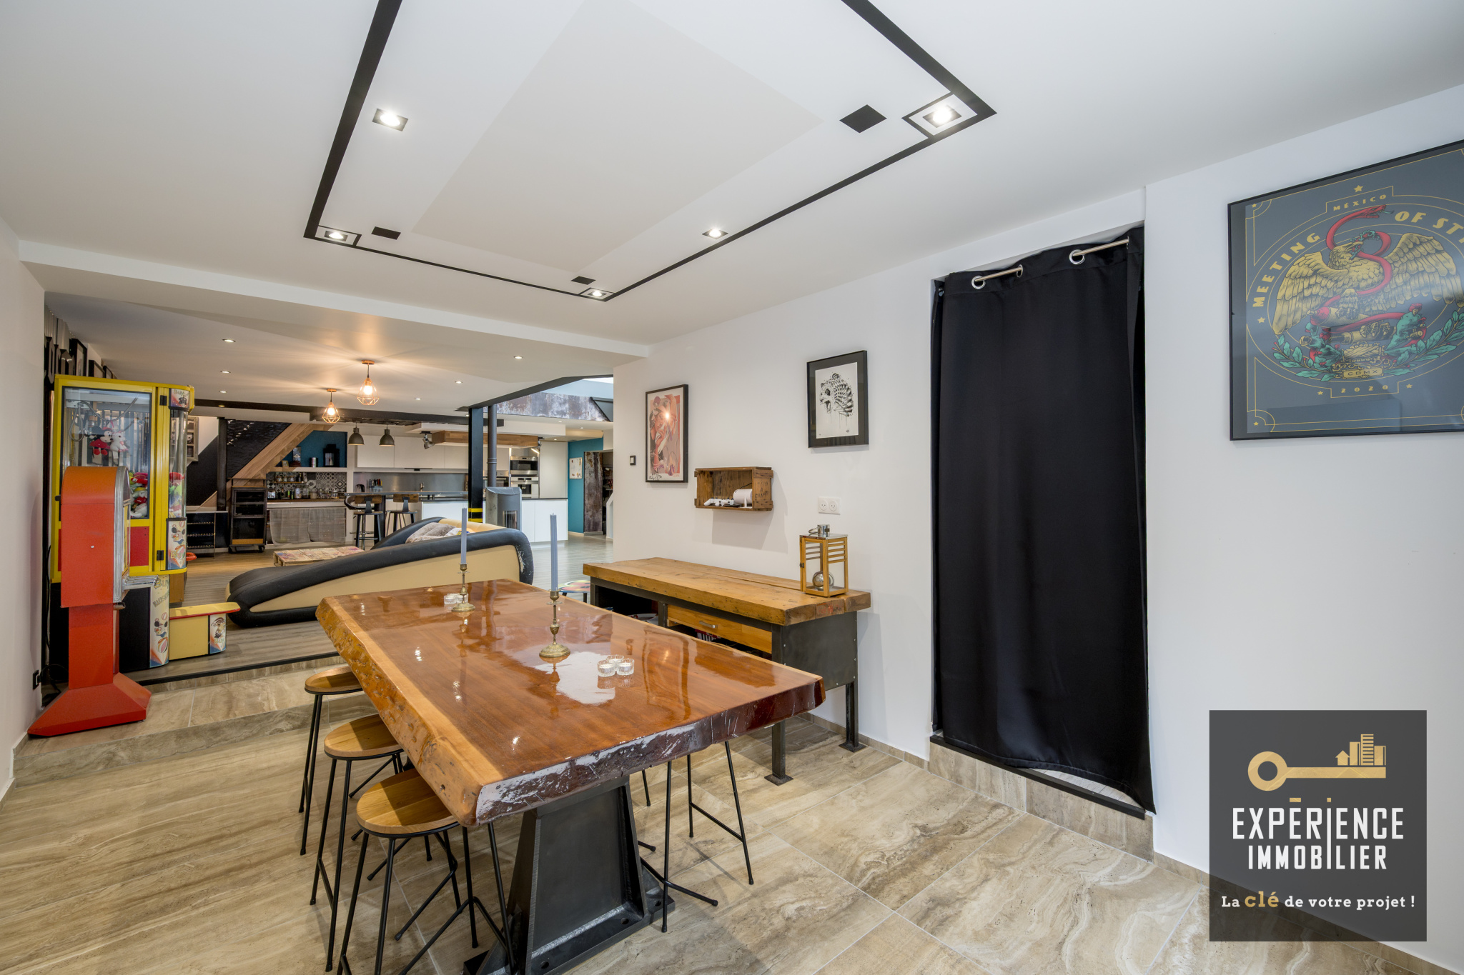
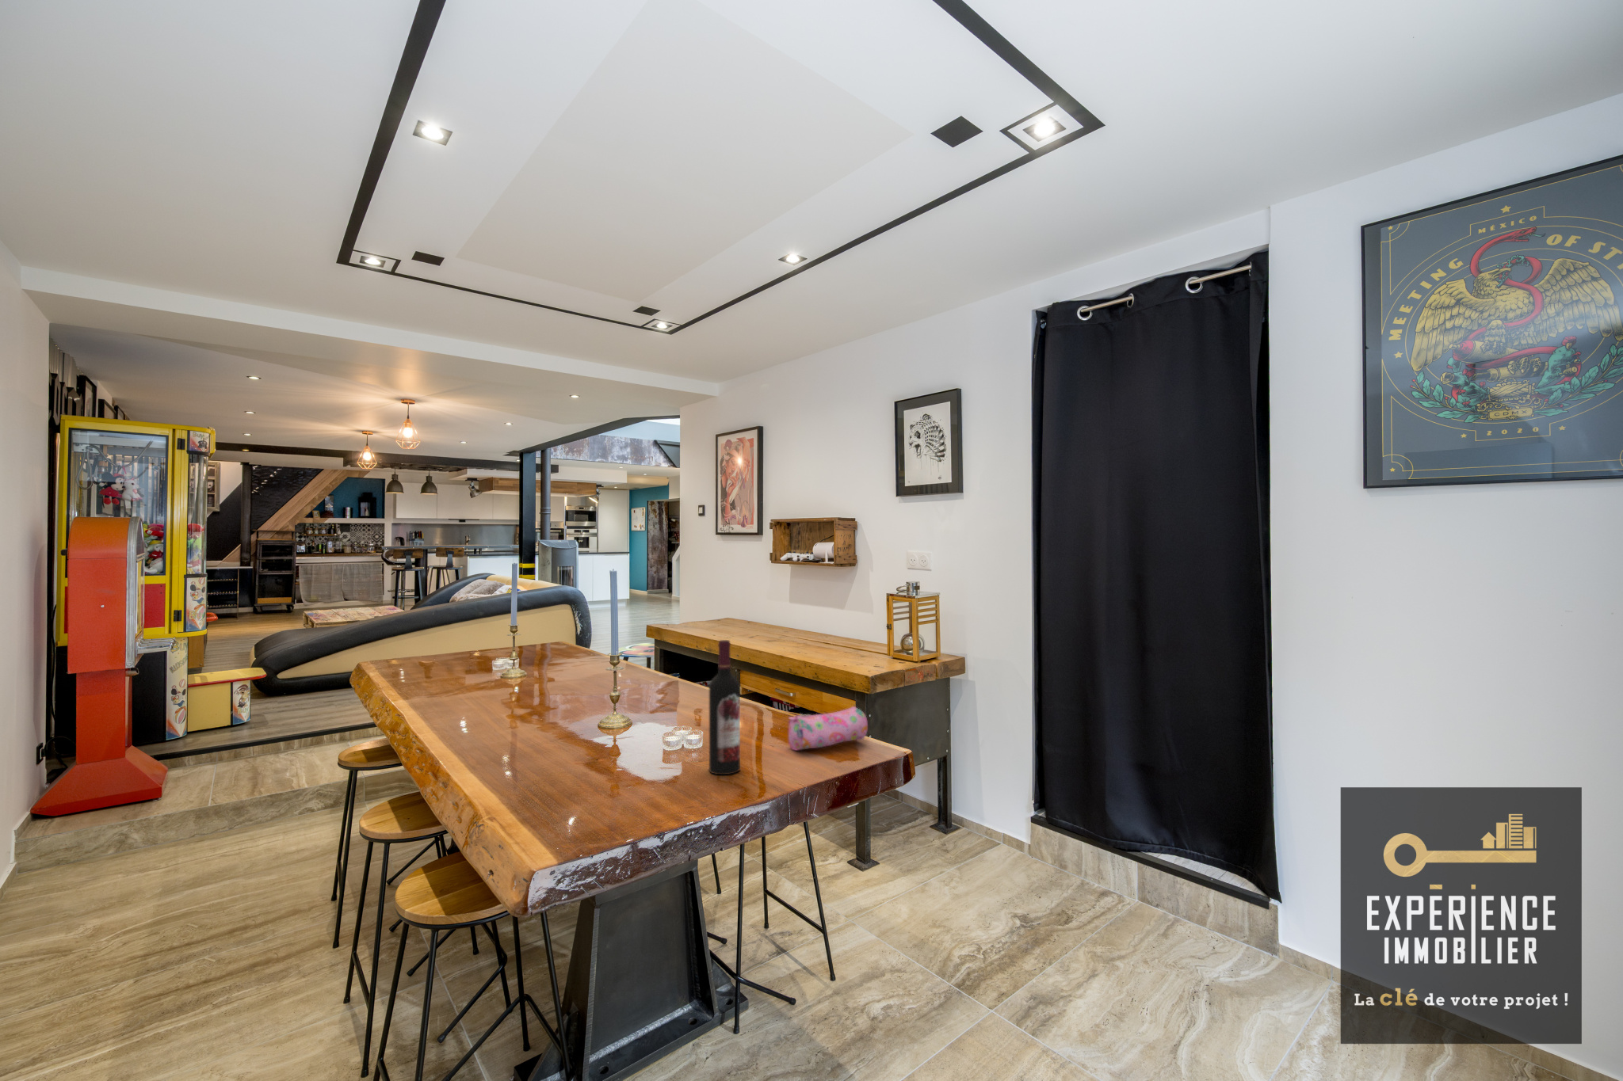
+ wine bottle (724, 705)
+ pencil case (827, 728)
